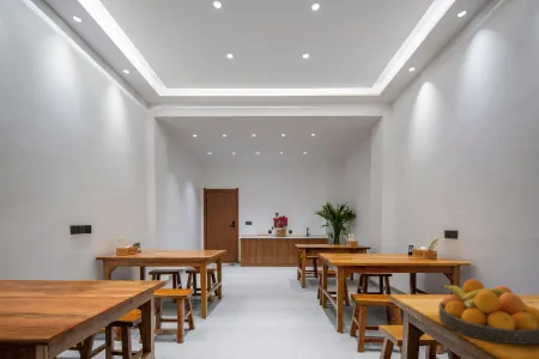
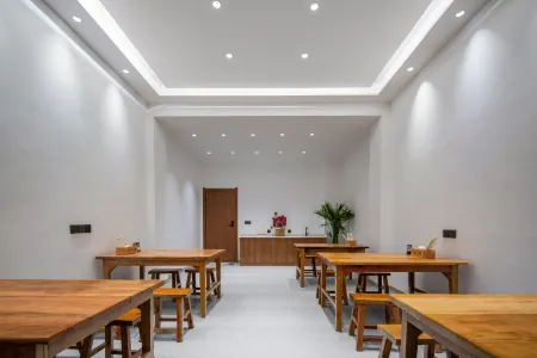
- fruit bowl (490, 305)
